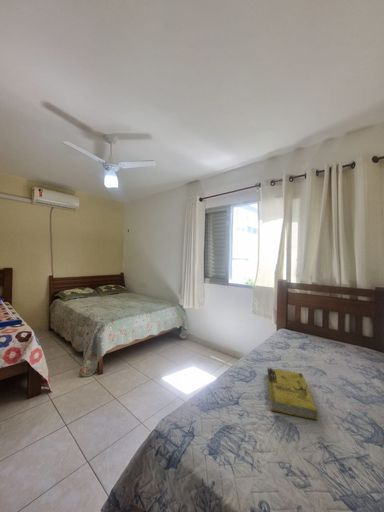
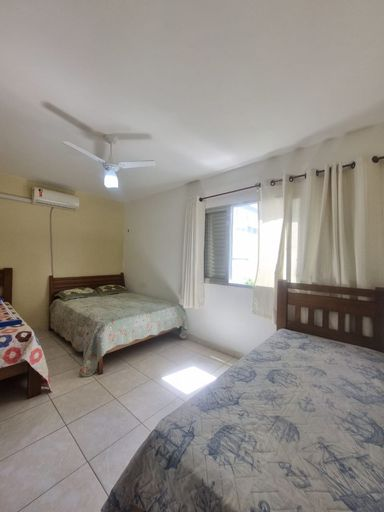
- book (288, 389)
